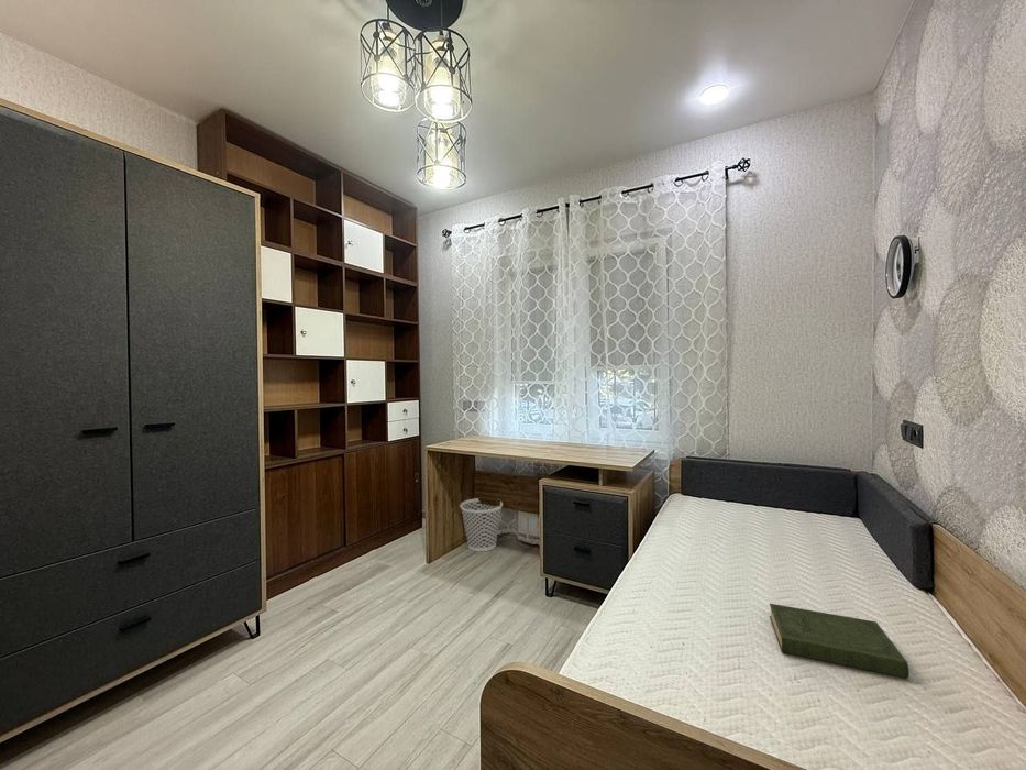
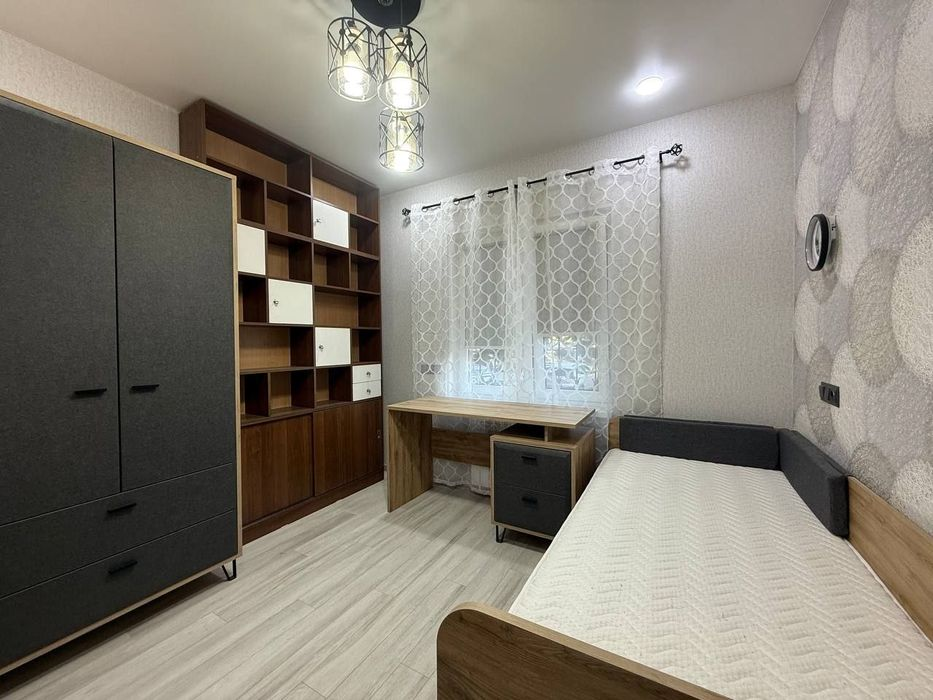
- book (830, 637)
- wastebasket (482, 525)
